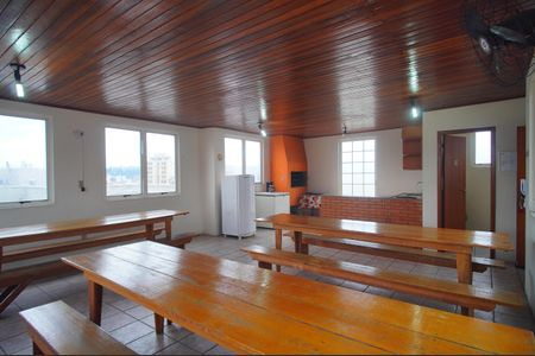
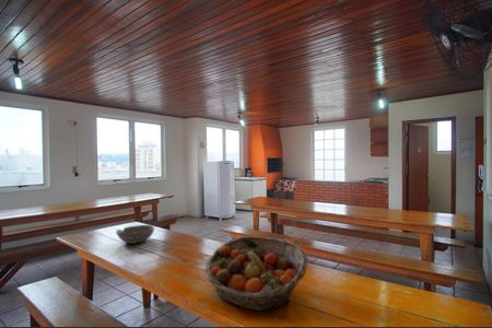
+ fruit basket (255, 269)
+ bowl (136, 234)
